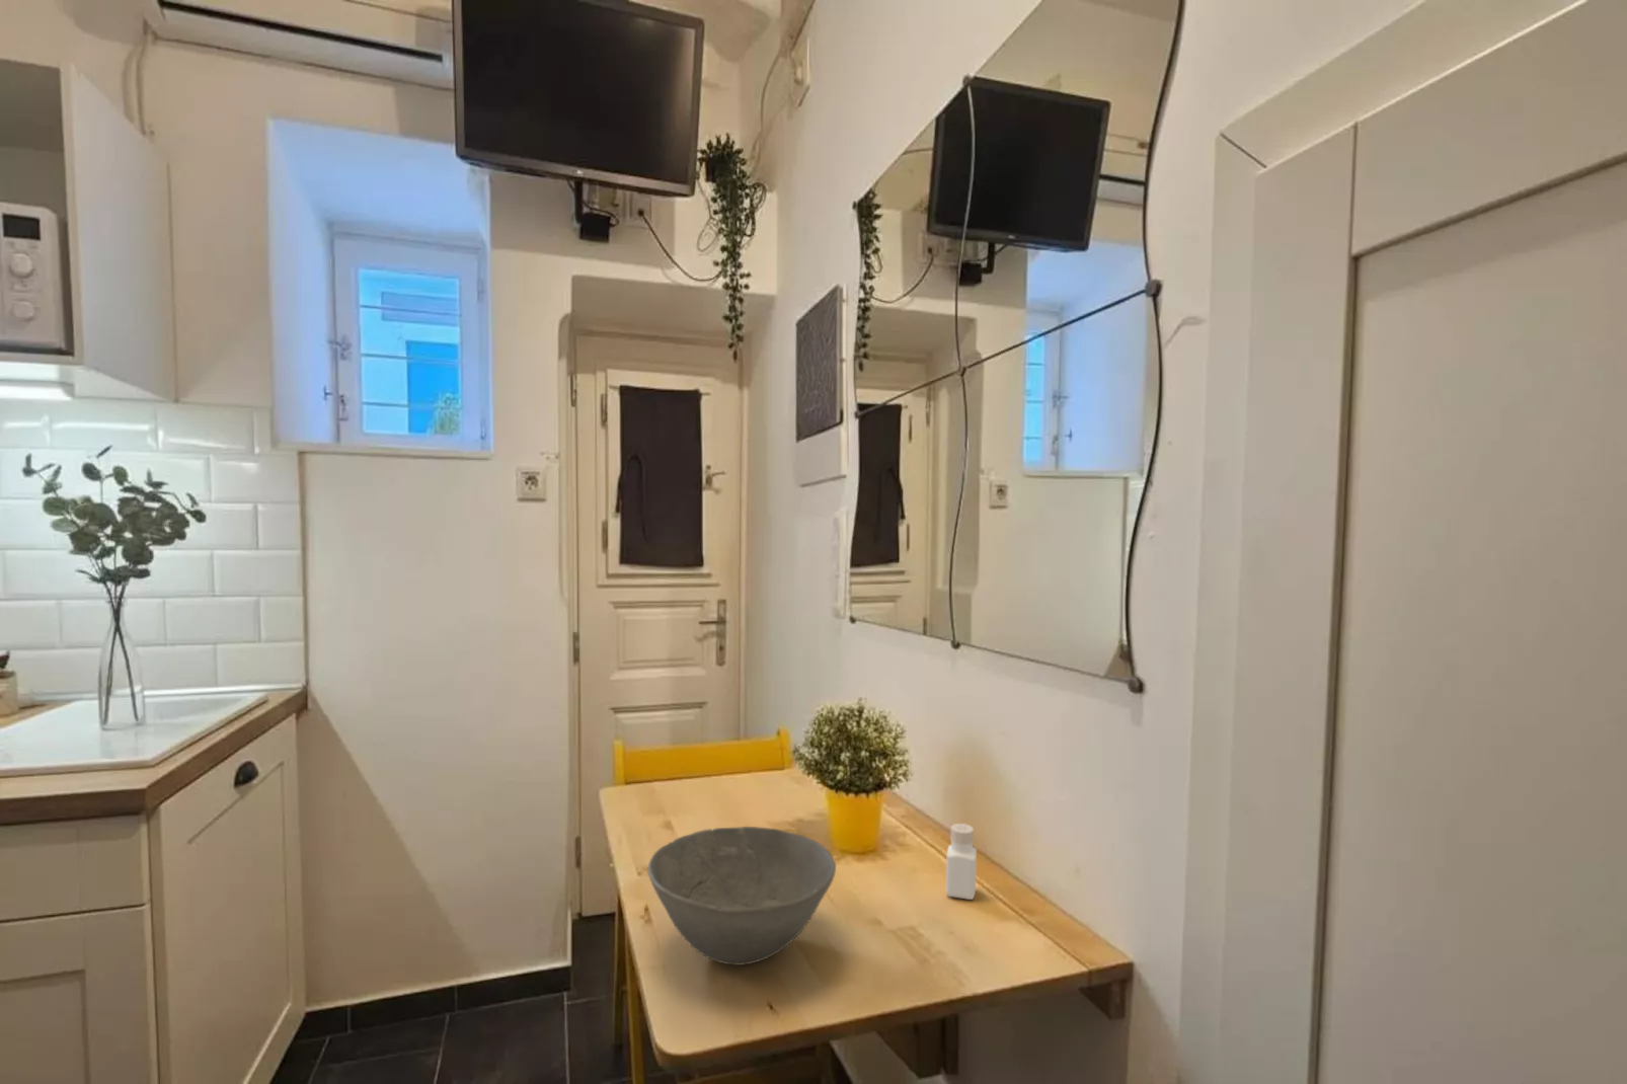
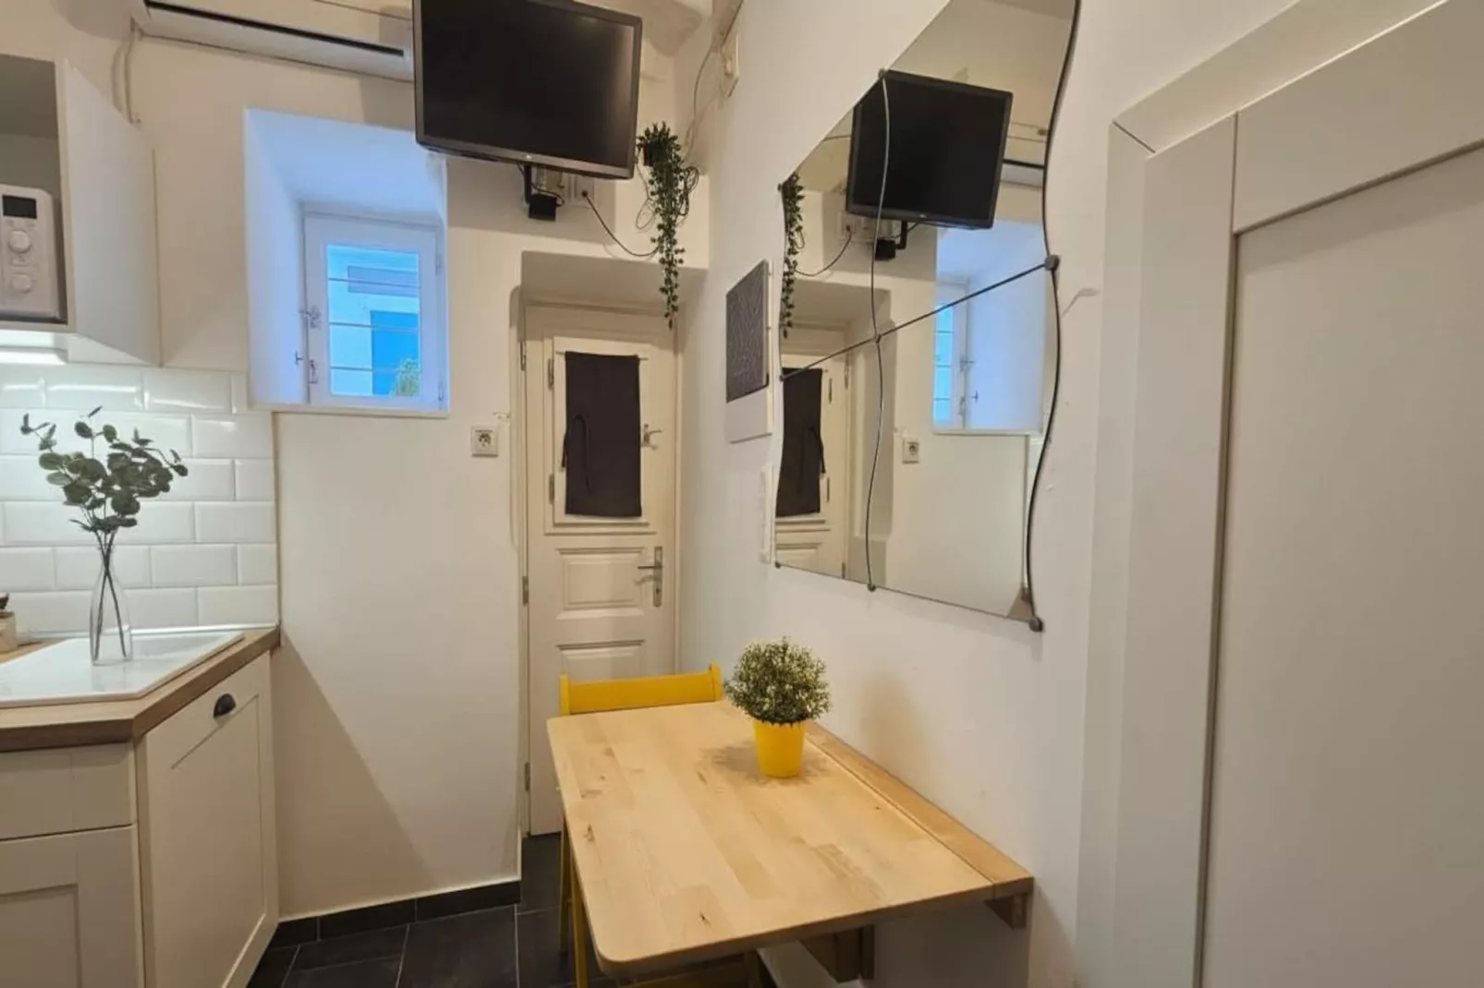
- bowl (743, 901)
- pepper shaker (962, 860)
